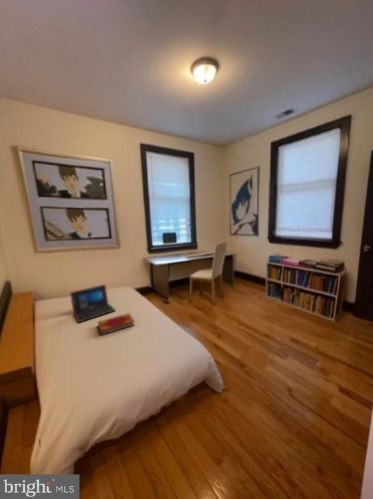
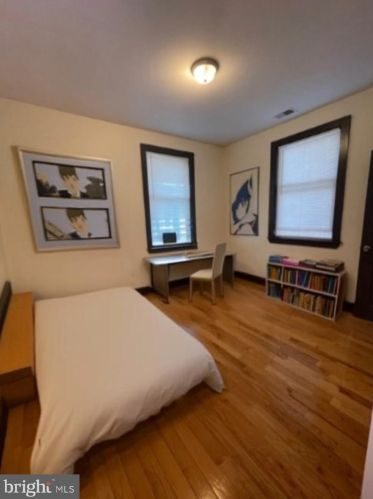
- laptop (93, 301)
- hardback book (116, 323)
